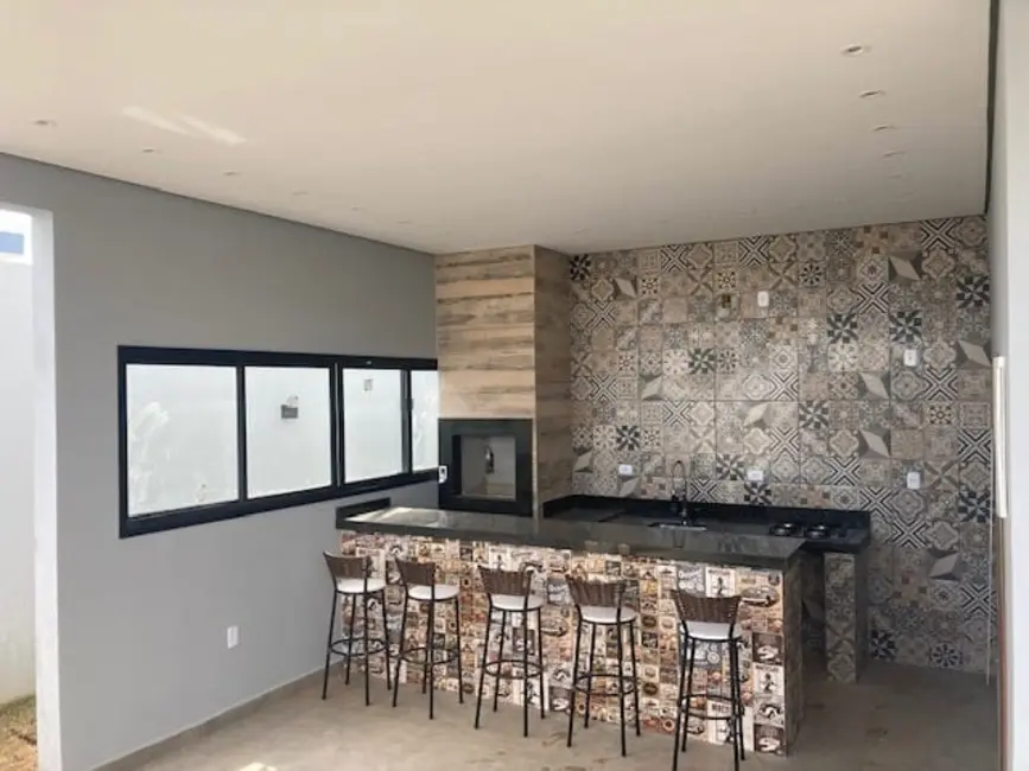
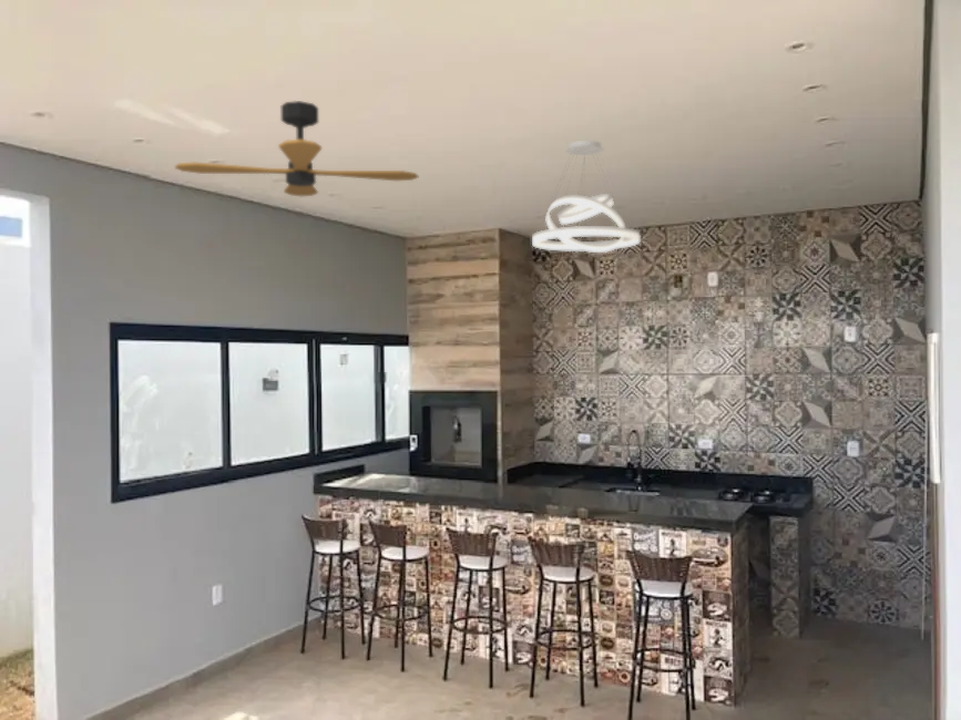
+ ceiling fan (299, 144)
+ pendant light (584, 197)
